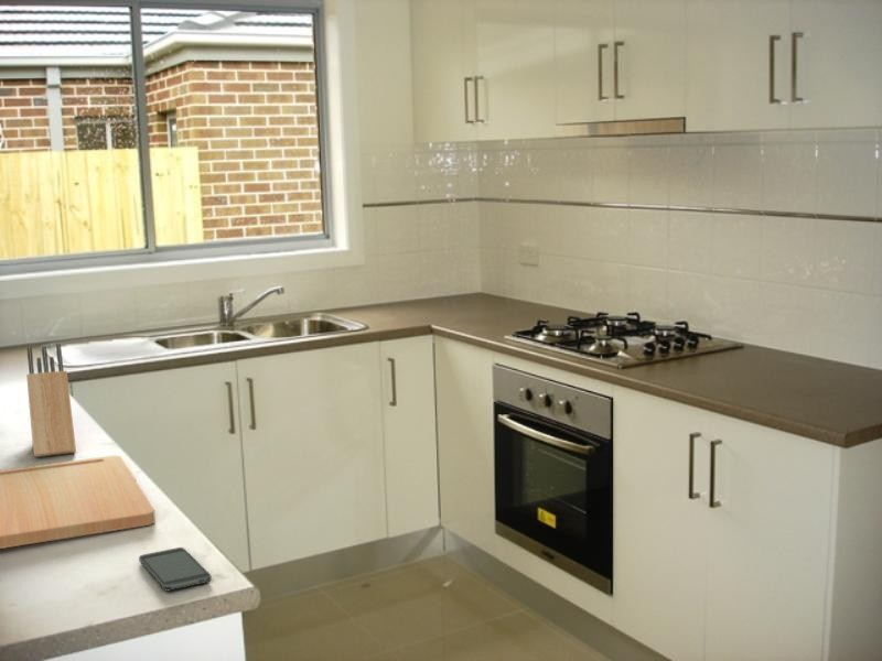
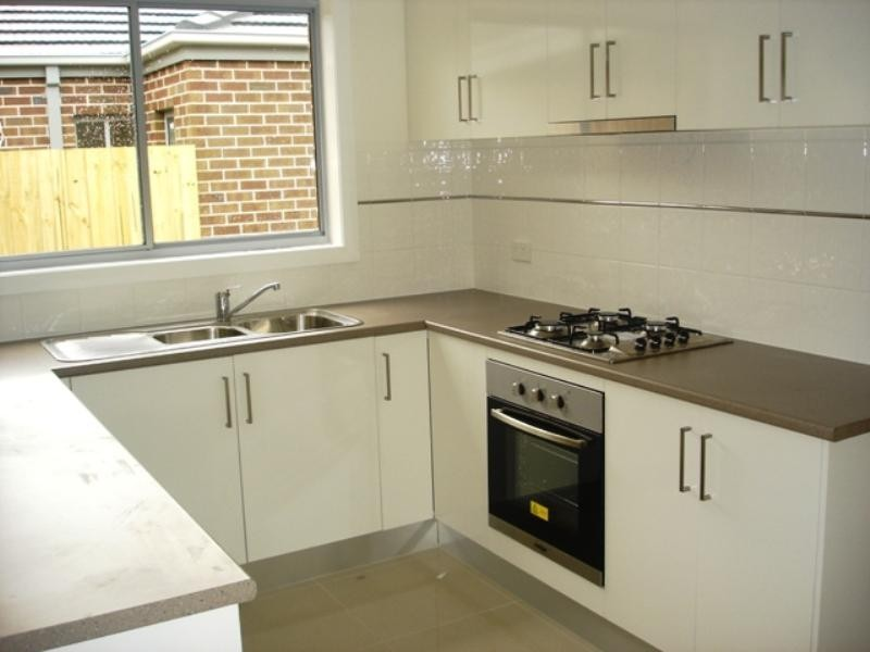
- knife block (49, 397)
- cutting board (55, 497)
- smartphone (174, 568)
